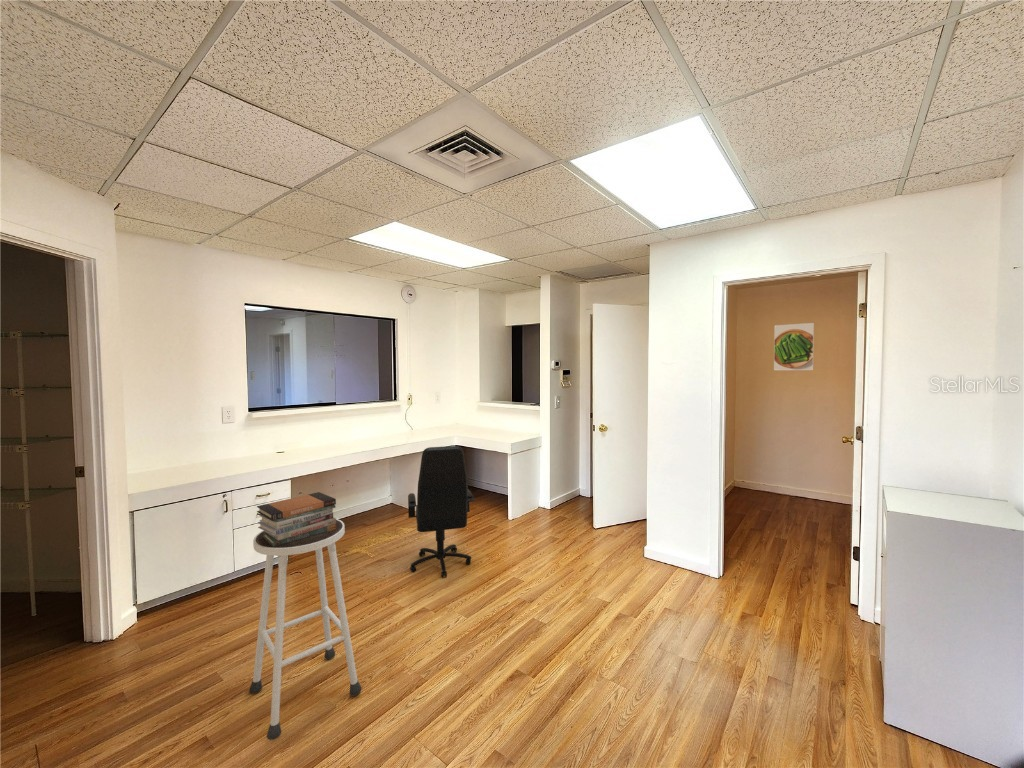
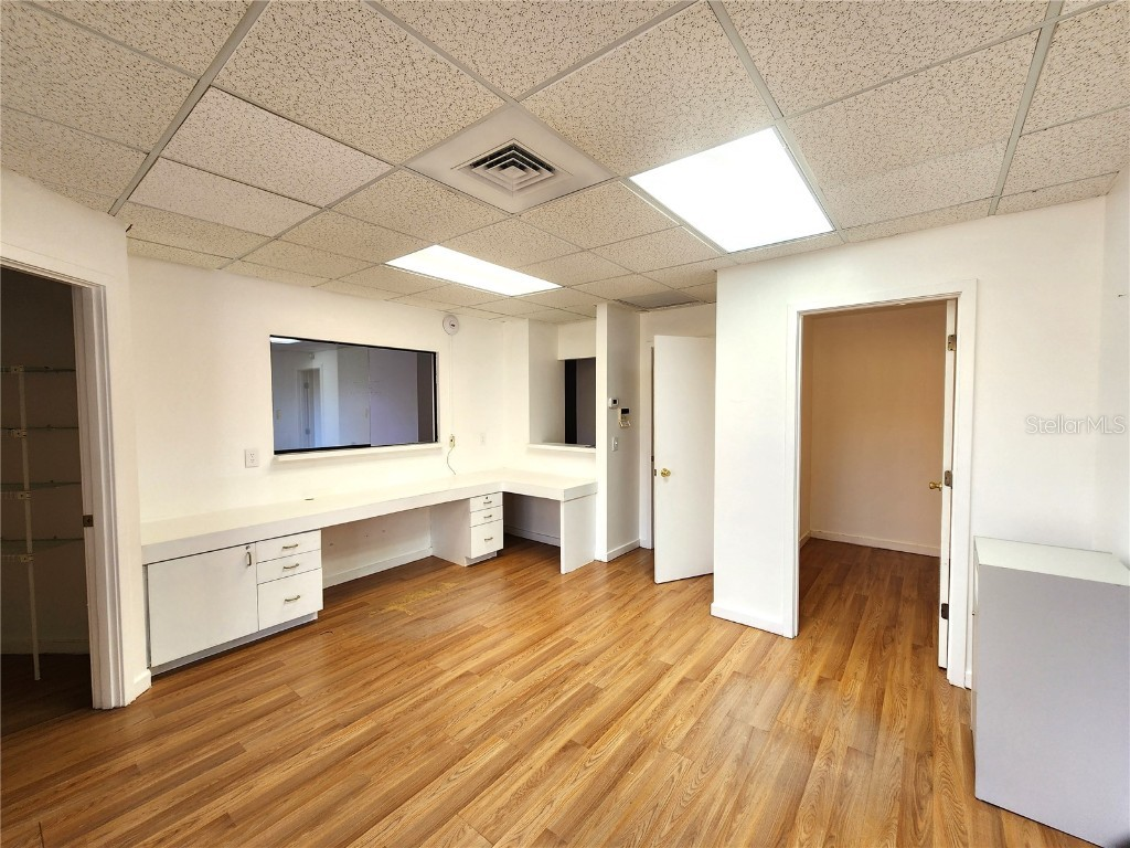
- stool (305, 615)
- office chair (440, 504)
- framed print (793, 347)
- book stack (297, 517)
